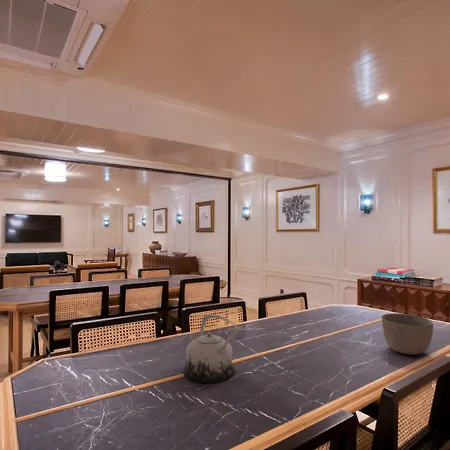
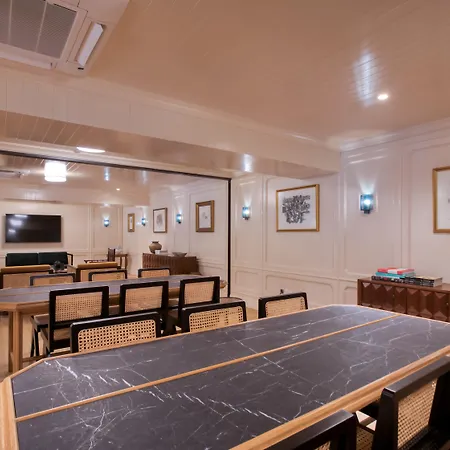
- teapot (206, 343)
- bowl (406, 334)
